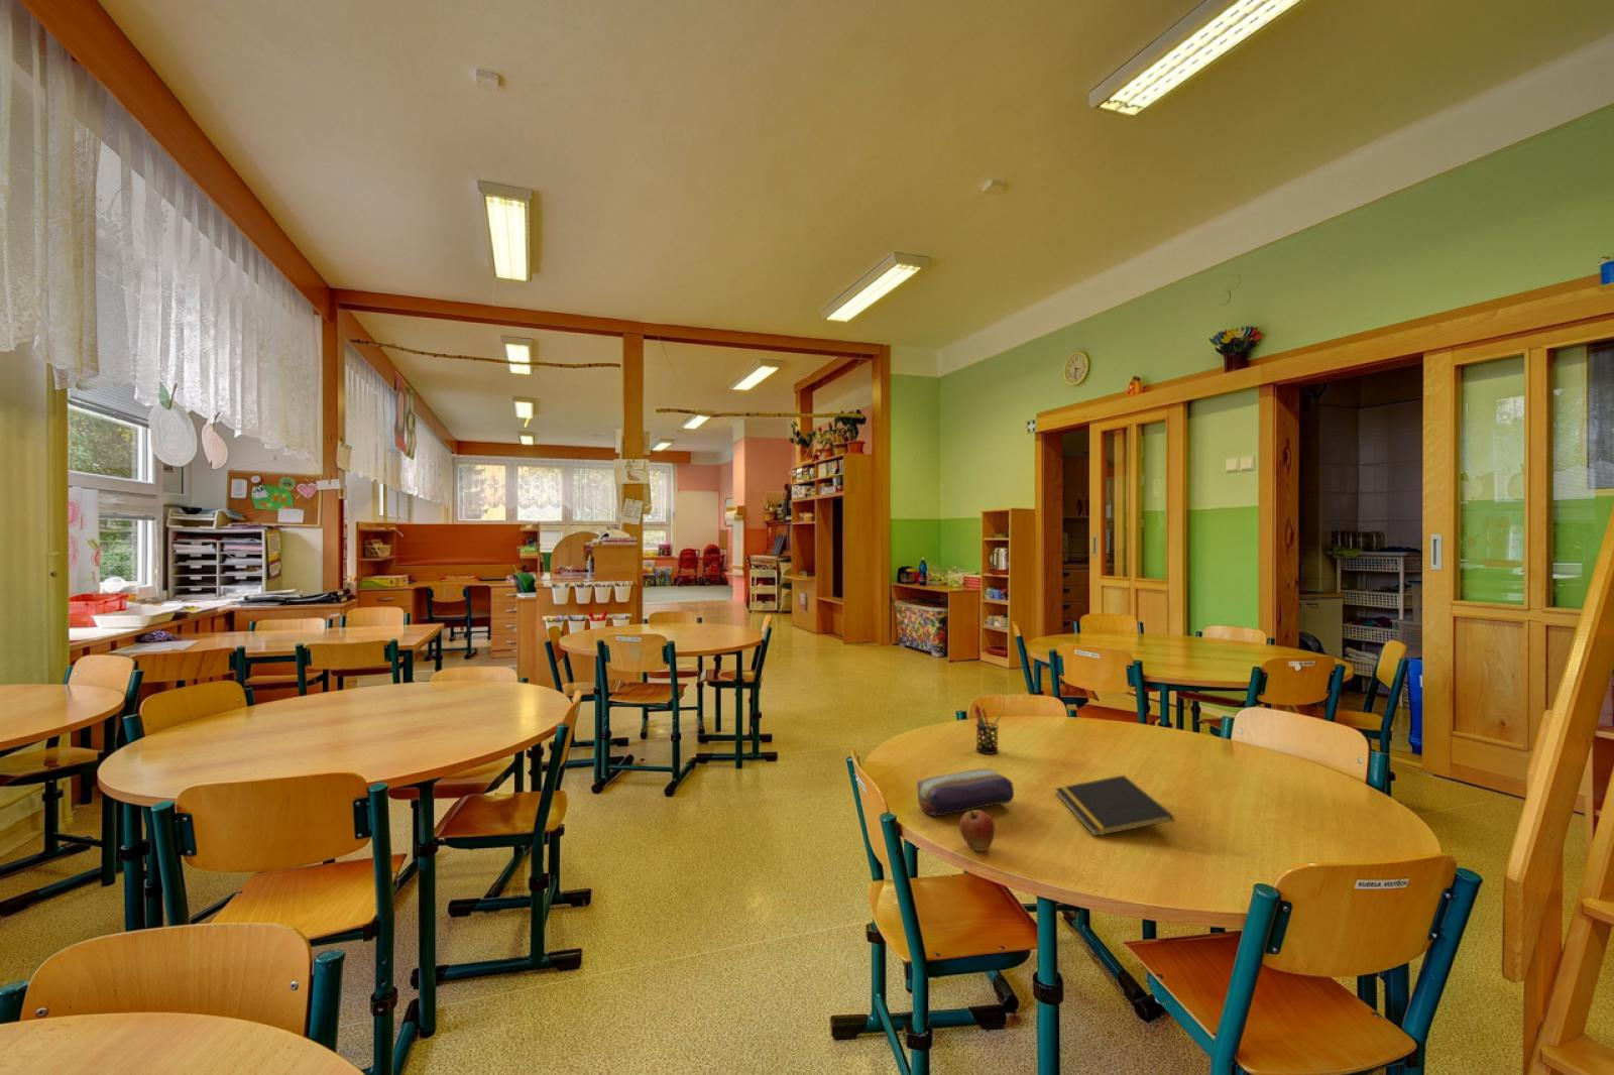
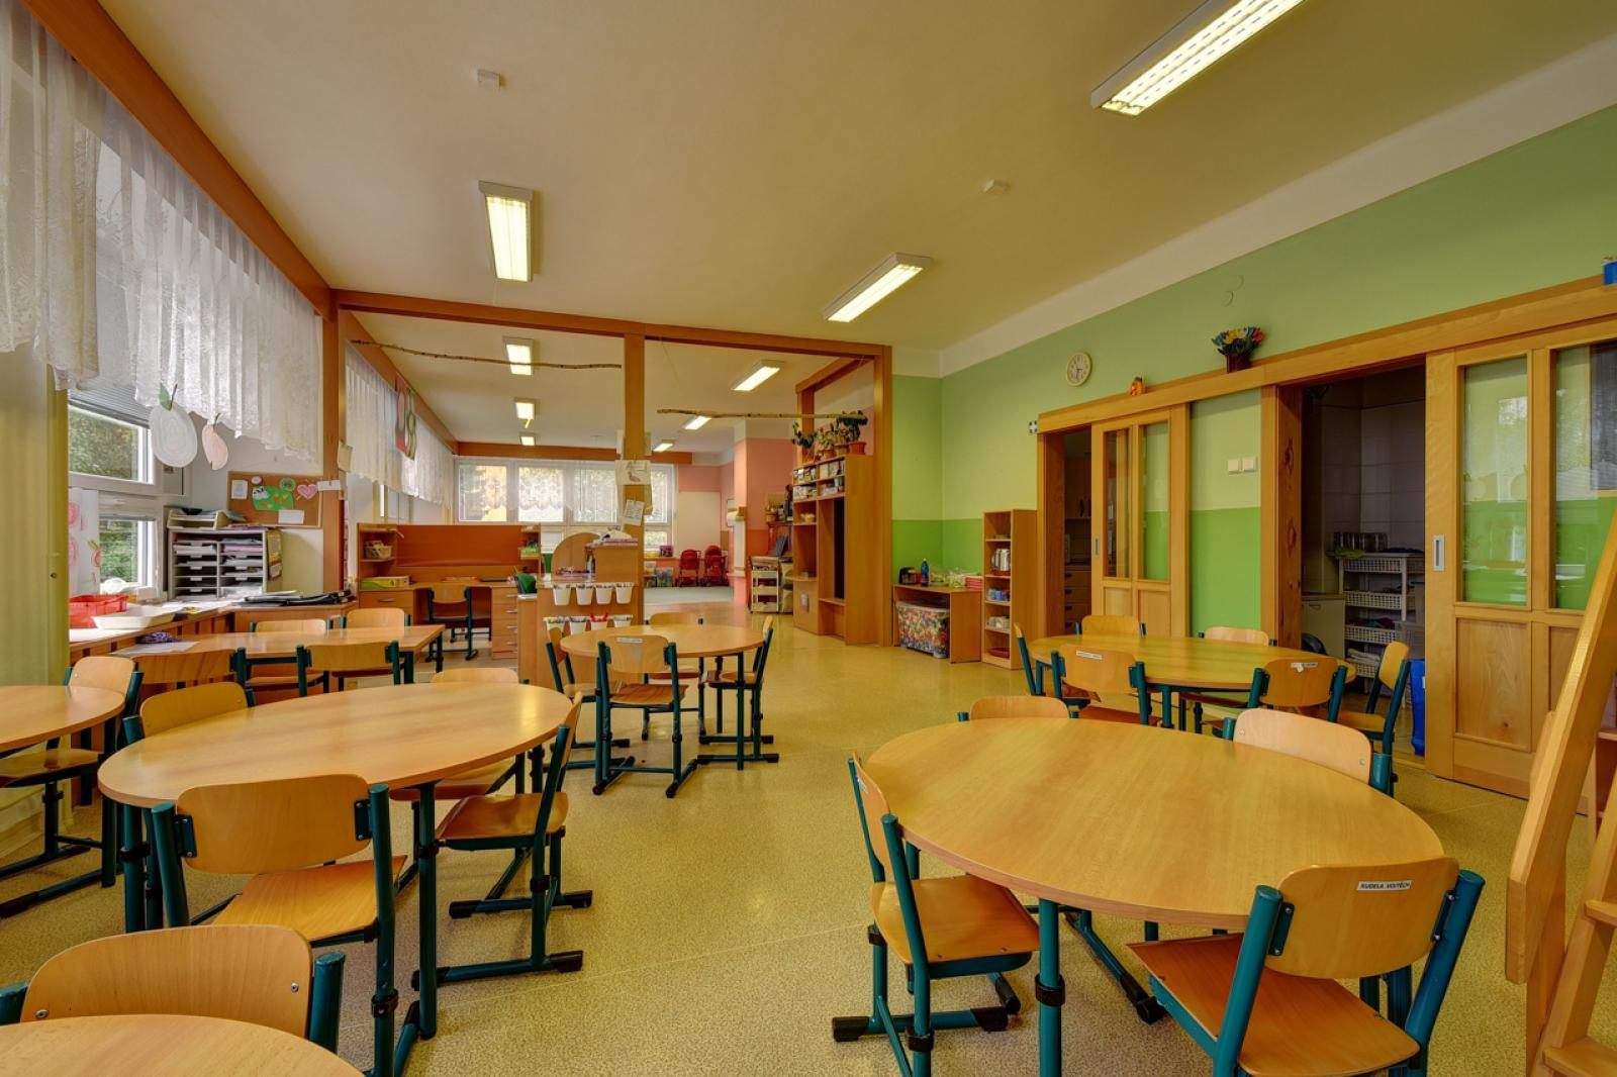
- pencil case (965, 791)
- pen holder (984, 728)
- fruit (977, 828)
- notepad (1110, 803)
